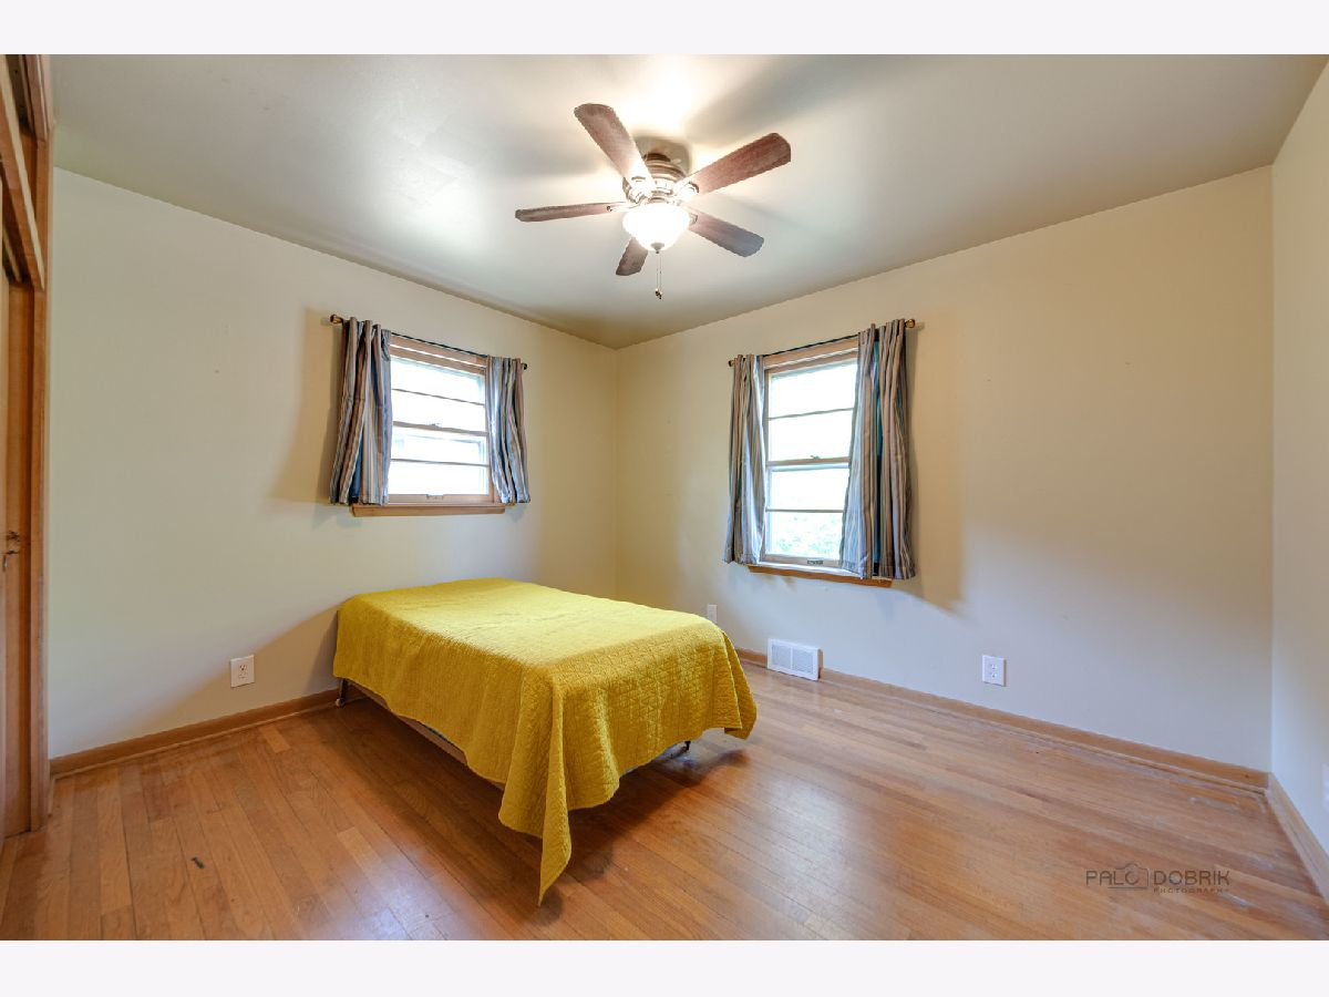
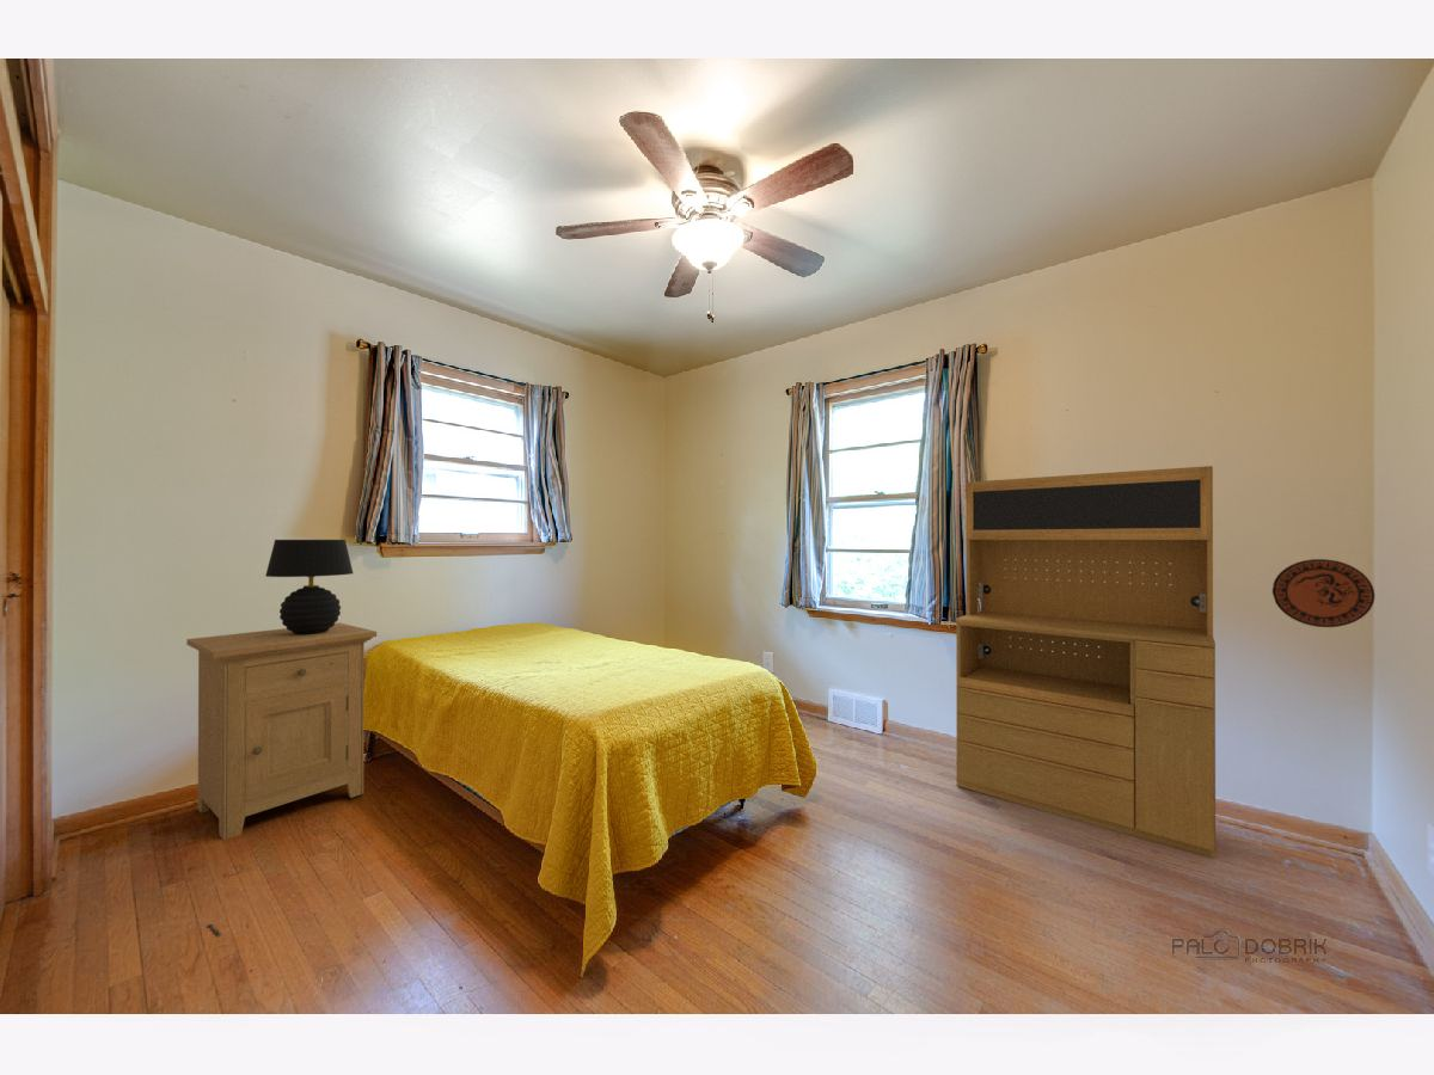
+ drawer (1074, 638)
+ table lamp (311, 585)
+ nightstand (284, 718)
+ decorative plate (1320, 592)
